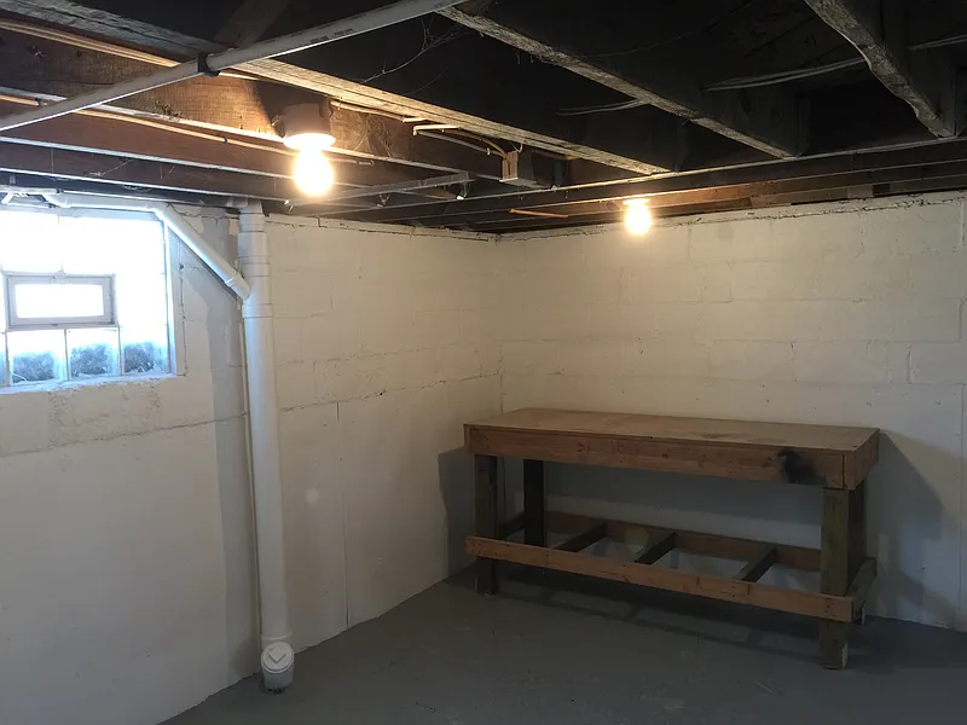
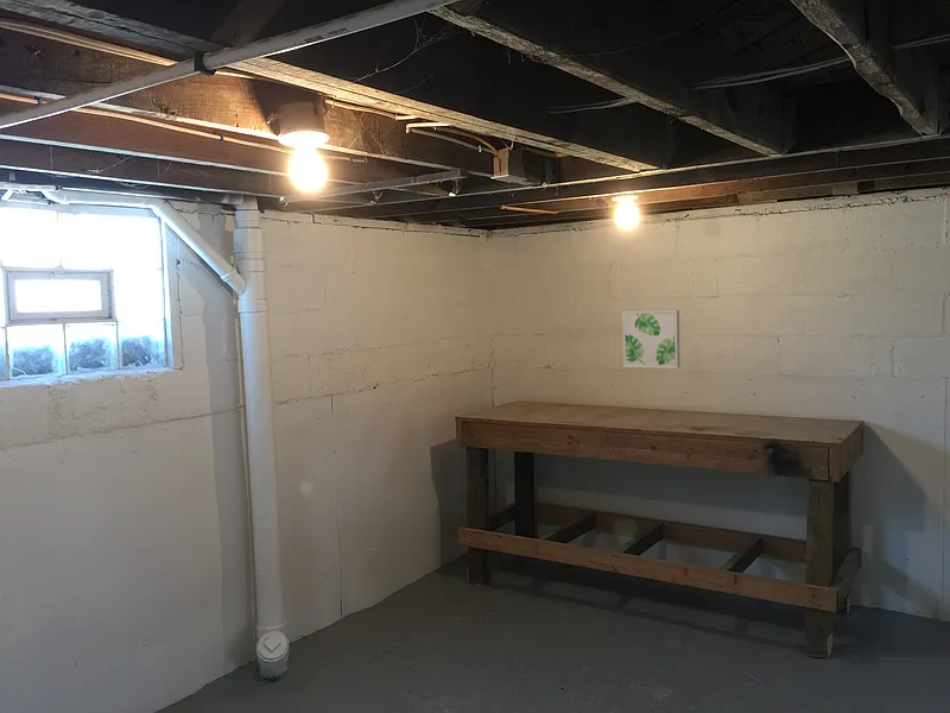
+ wall art (651, 339)
